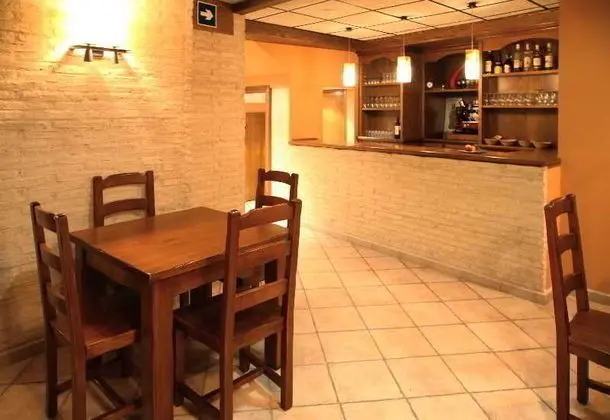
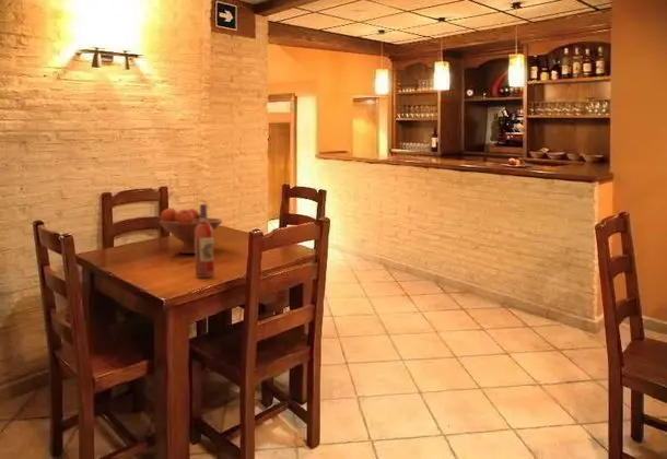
+ fruit bowl (190, 229)
+ wine bottle (203, 240)
